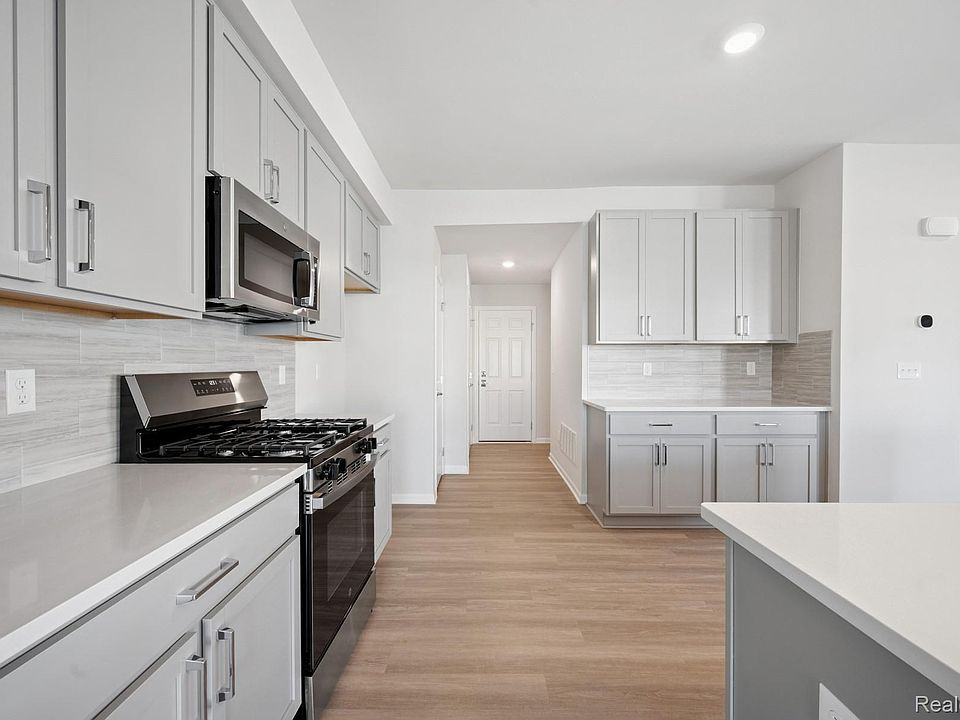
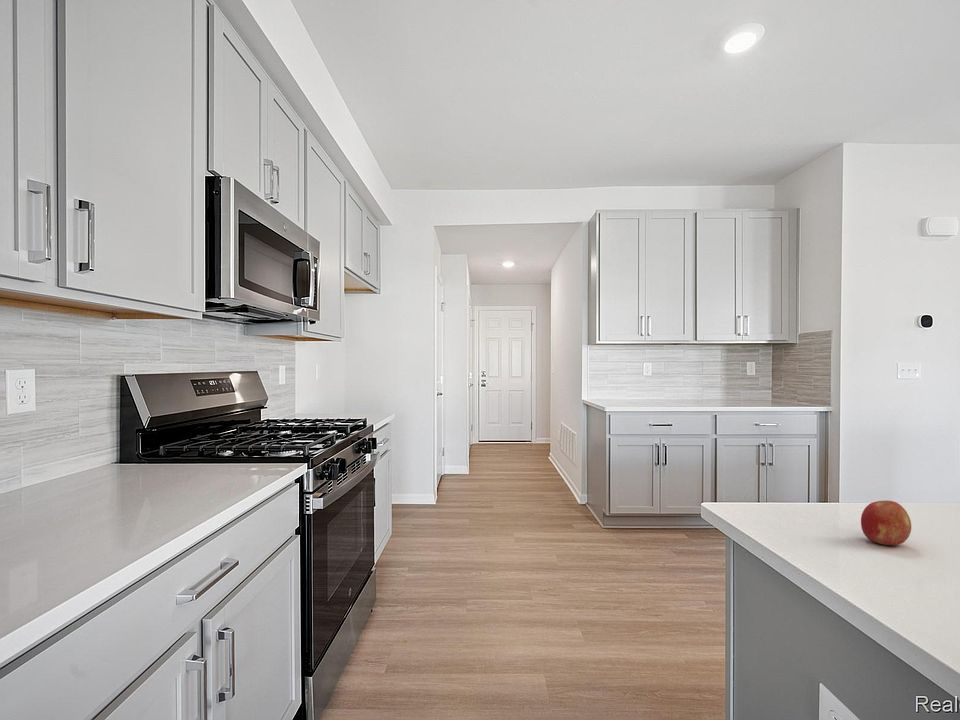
+ fruit (885, 521)
